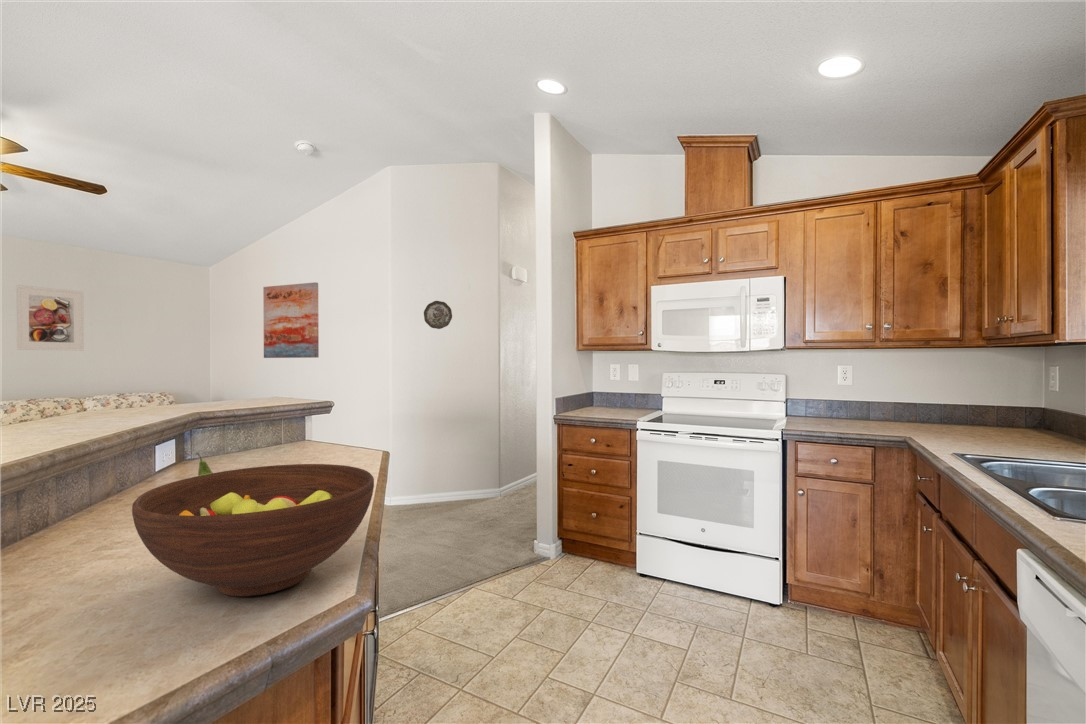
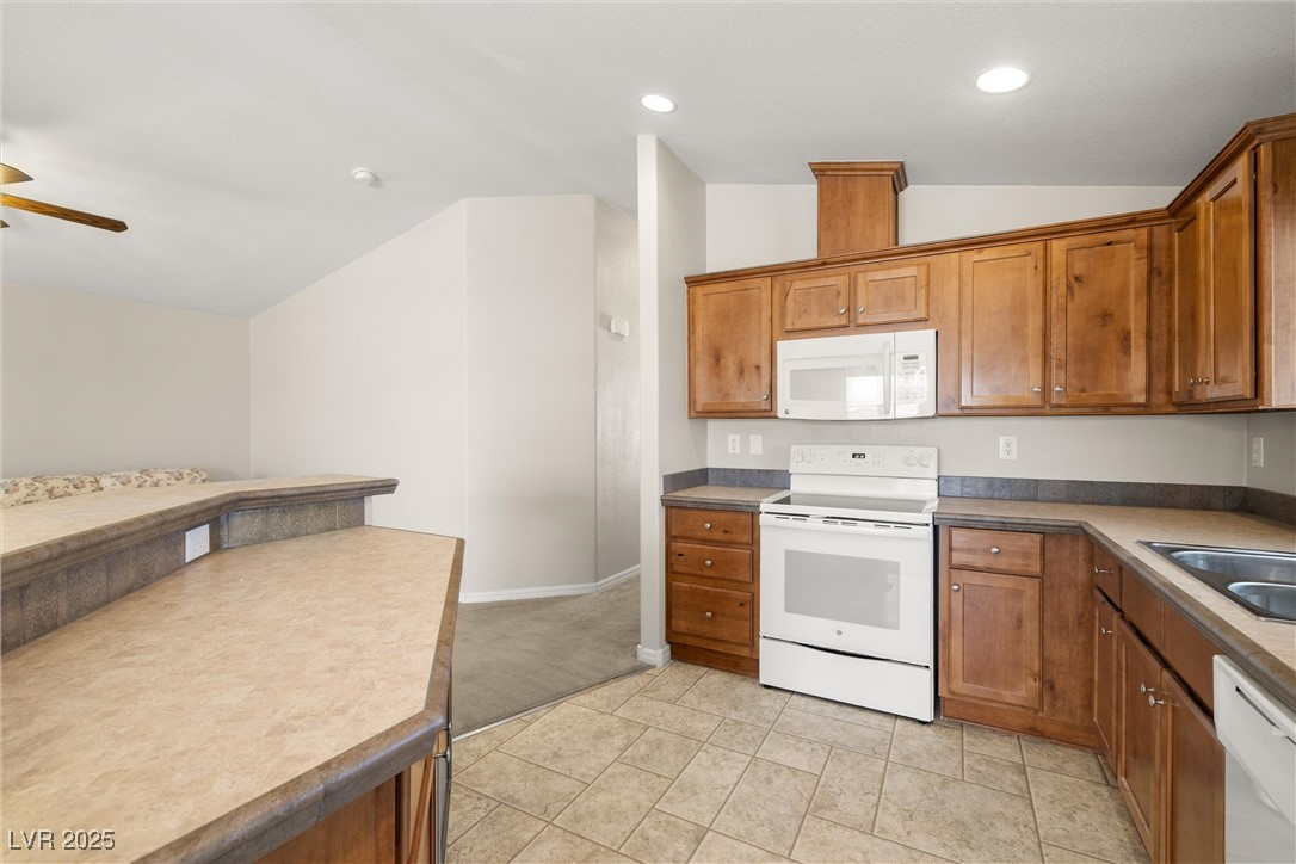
- wall art (290, 321)
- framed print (51, 319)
- fruit bowl (265, 532)
- decorative plate (438, 314)
- fruit (207, 472)
